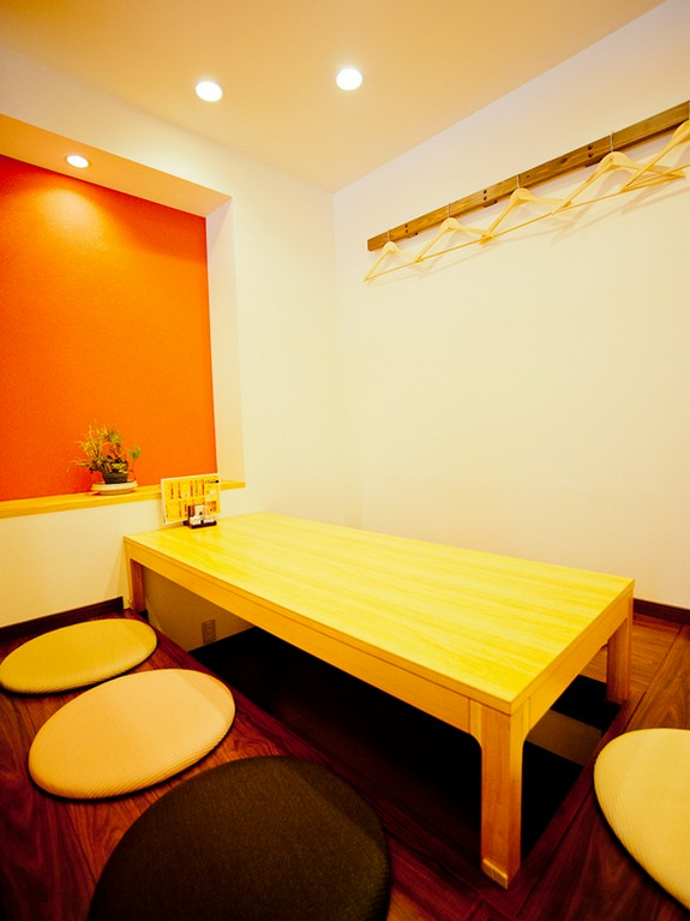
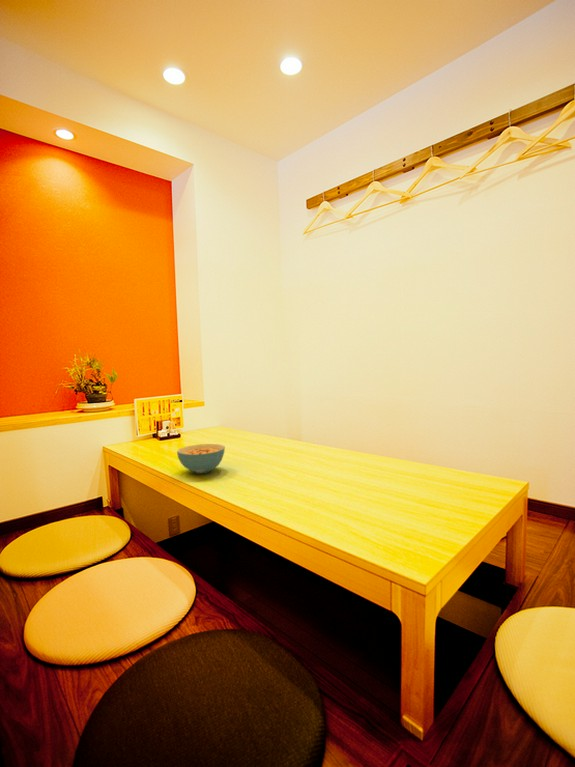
+ cereal bowl (201, 460)
